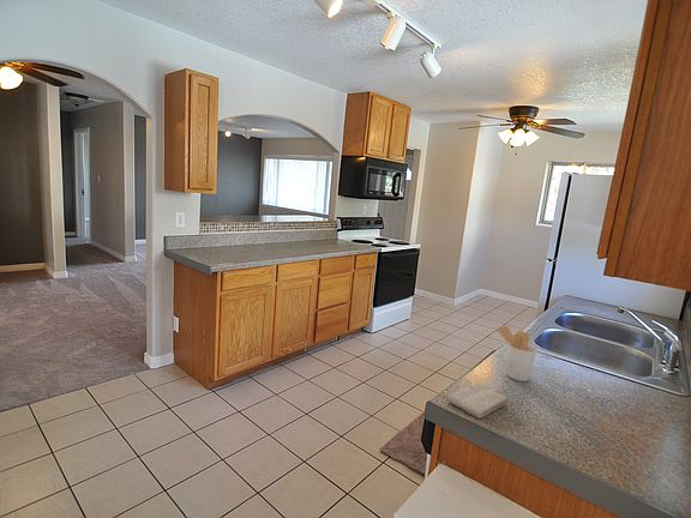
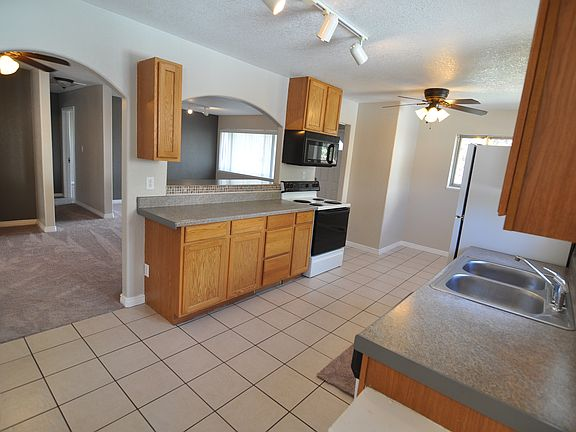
- utensil holder (513, 351)
- washcloth (479, 398)
